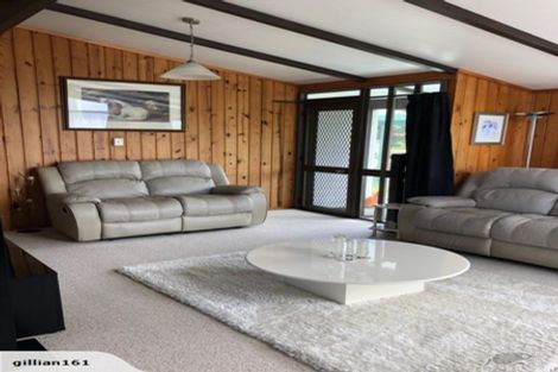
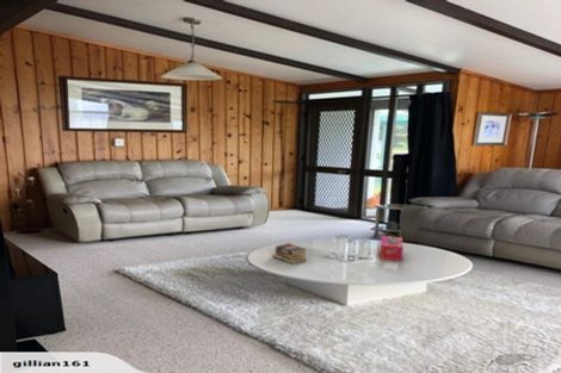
+ books (289, 253)
+ tissue box (390, 247)
